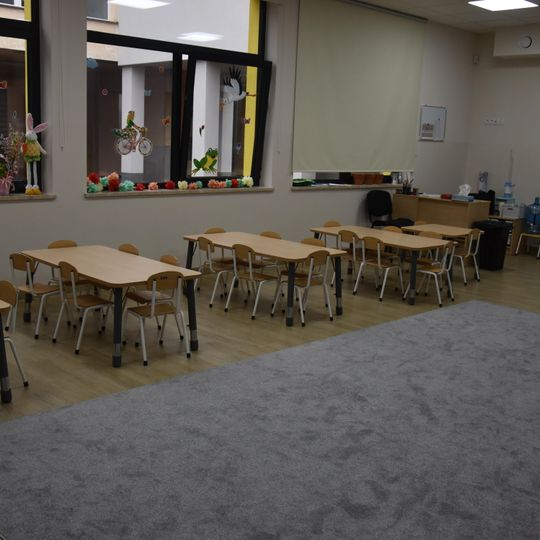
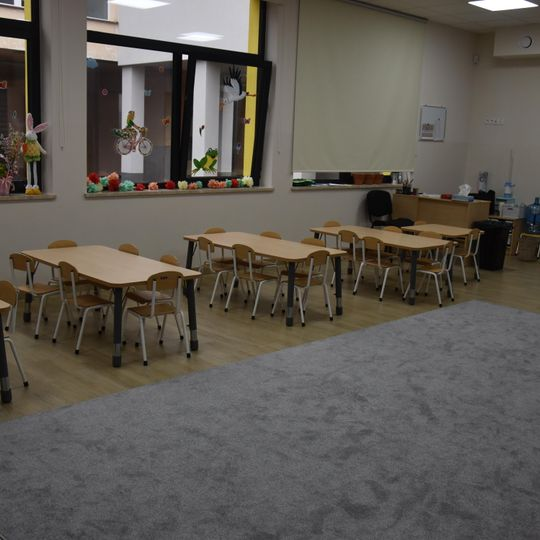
+ basket (526, 249)
